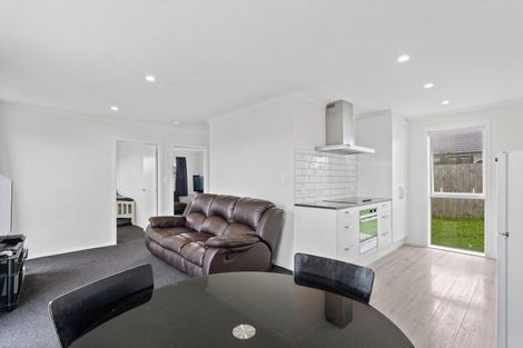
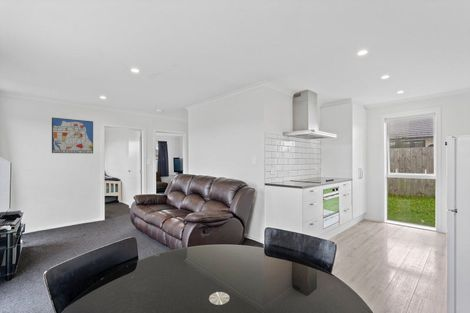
+ wall art (73, 136)
